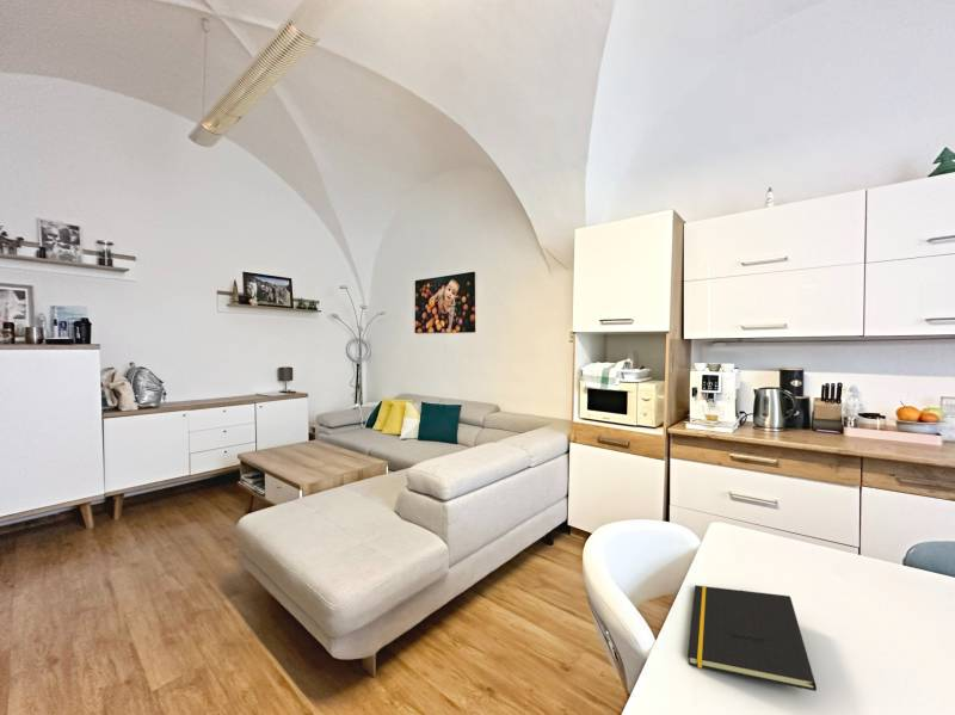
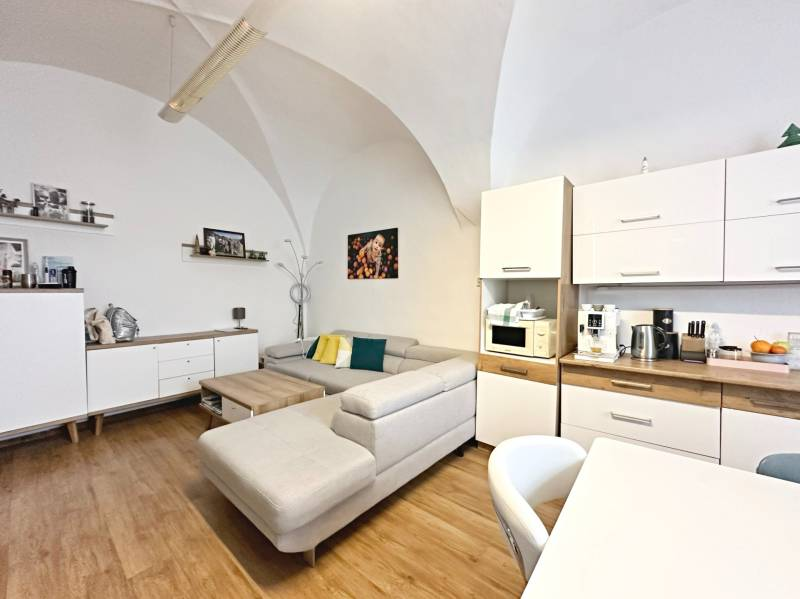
- notepad (743, 627)
